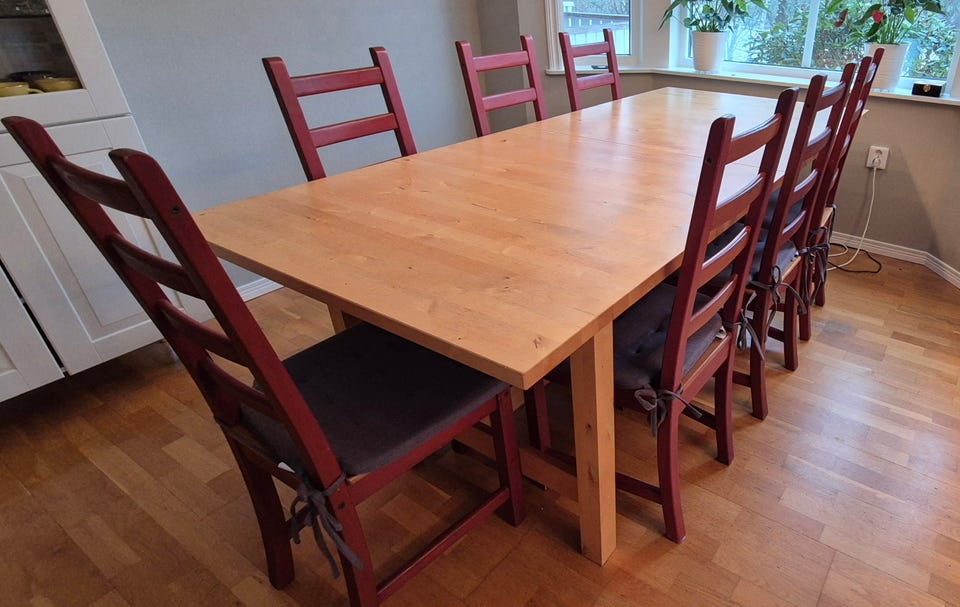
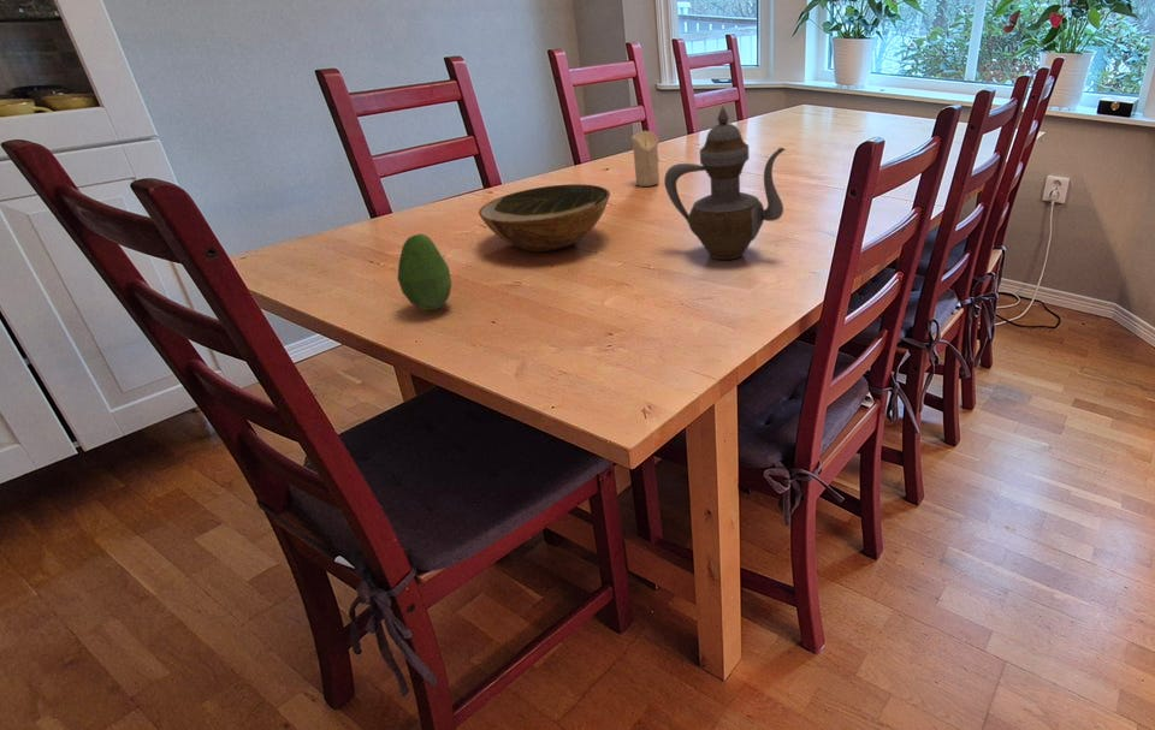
+ bowl (546, 221)
+ candle (645, 159)
+ teapot (722, 184)
+ fruit (422, 272)
